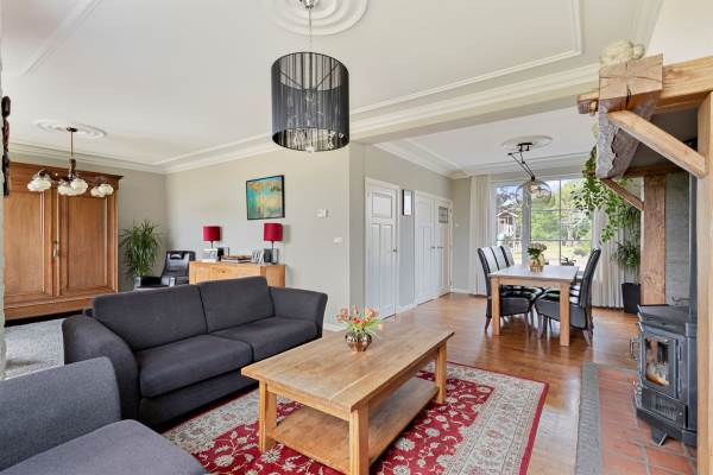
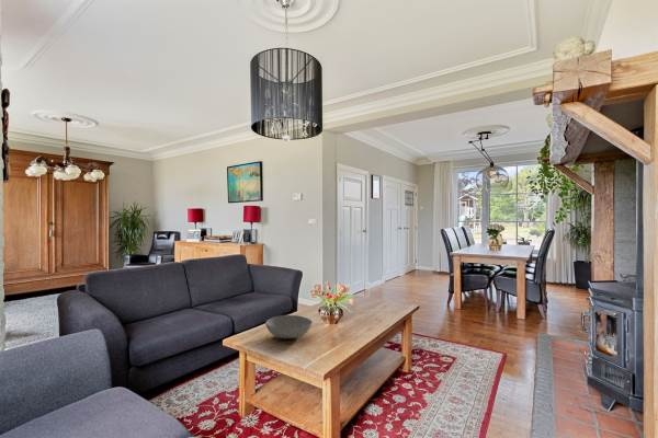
+ bowl (288, 328)
